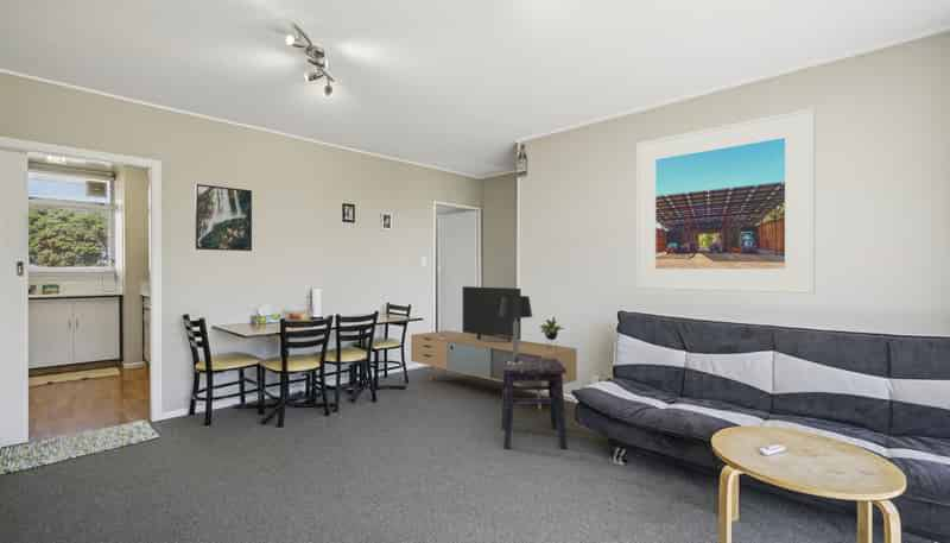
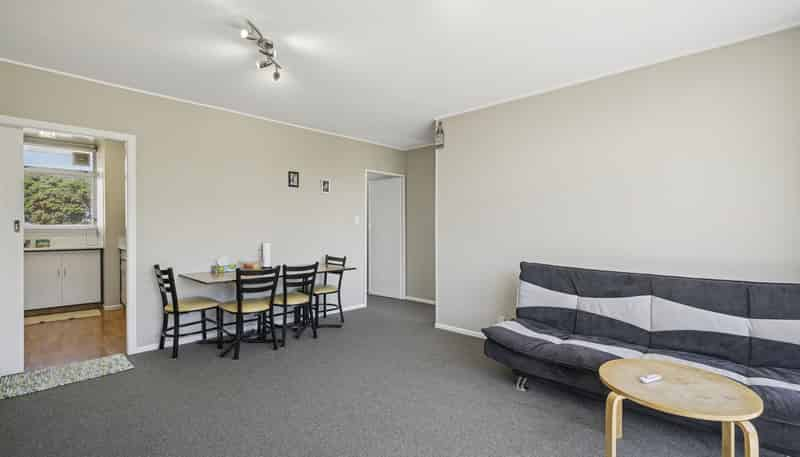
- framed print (714, 209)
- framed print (224, 219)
- side table (531, 400)
- media console (487, 339)
- table lamp (515, 329)
